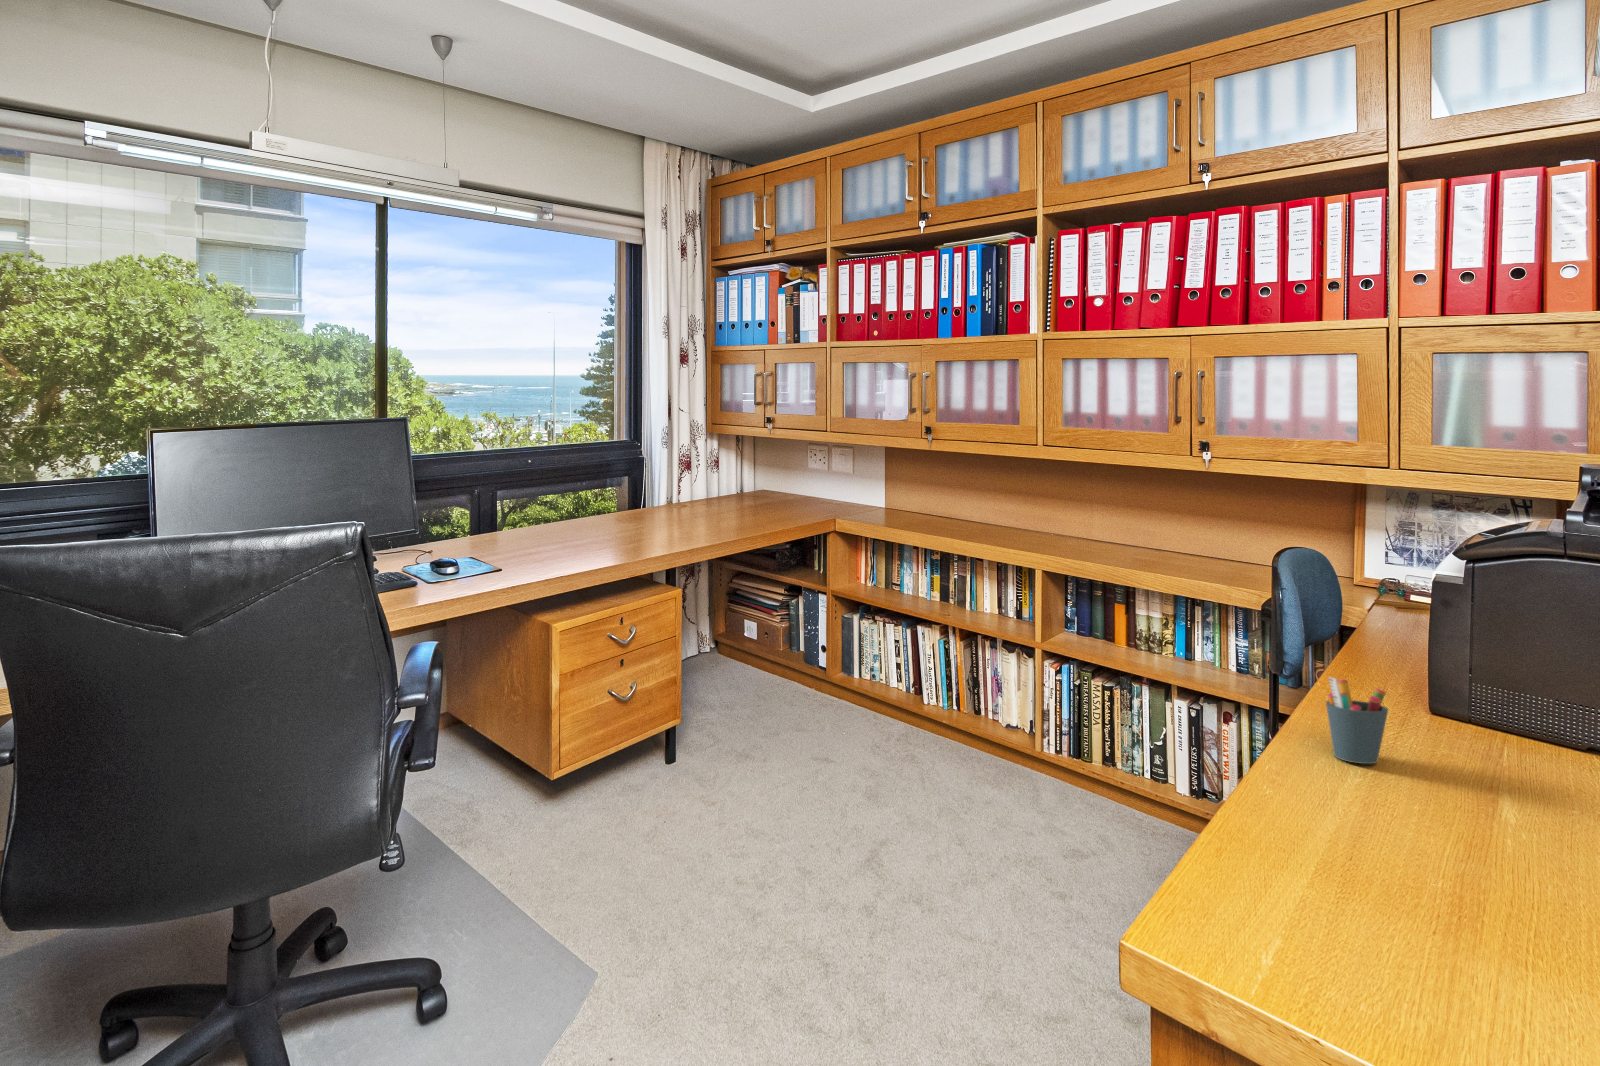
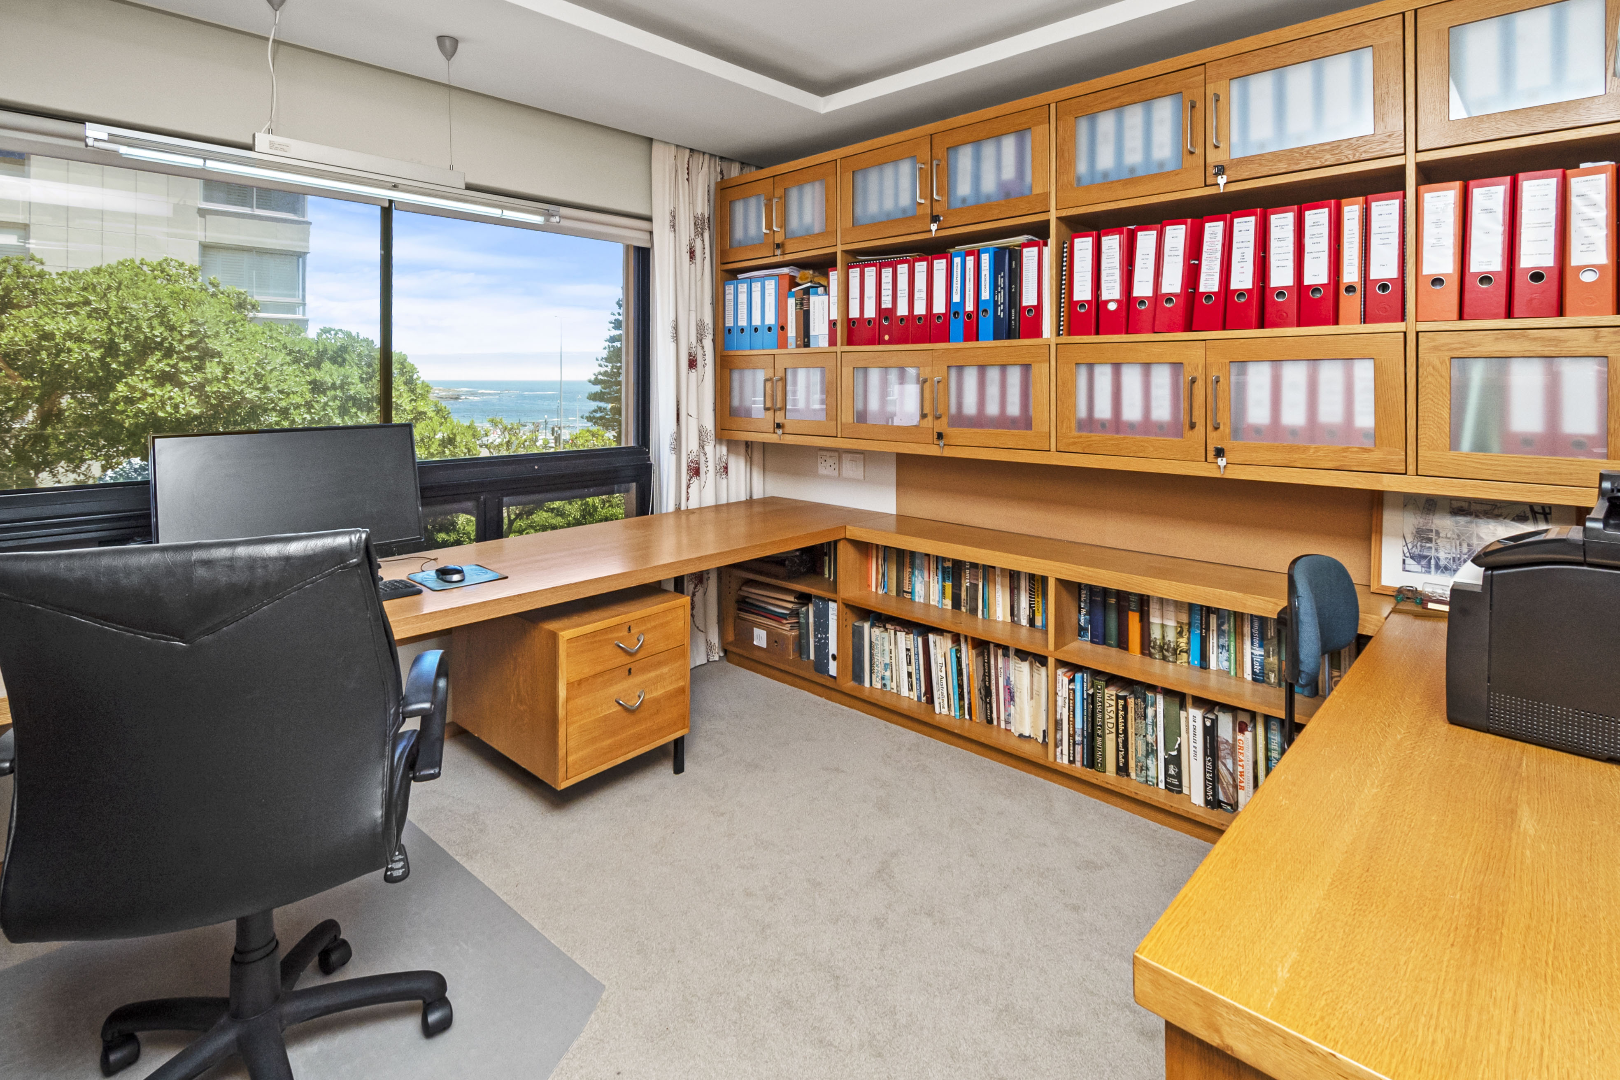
- pen holder (1356, 717)
